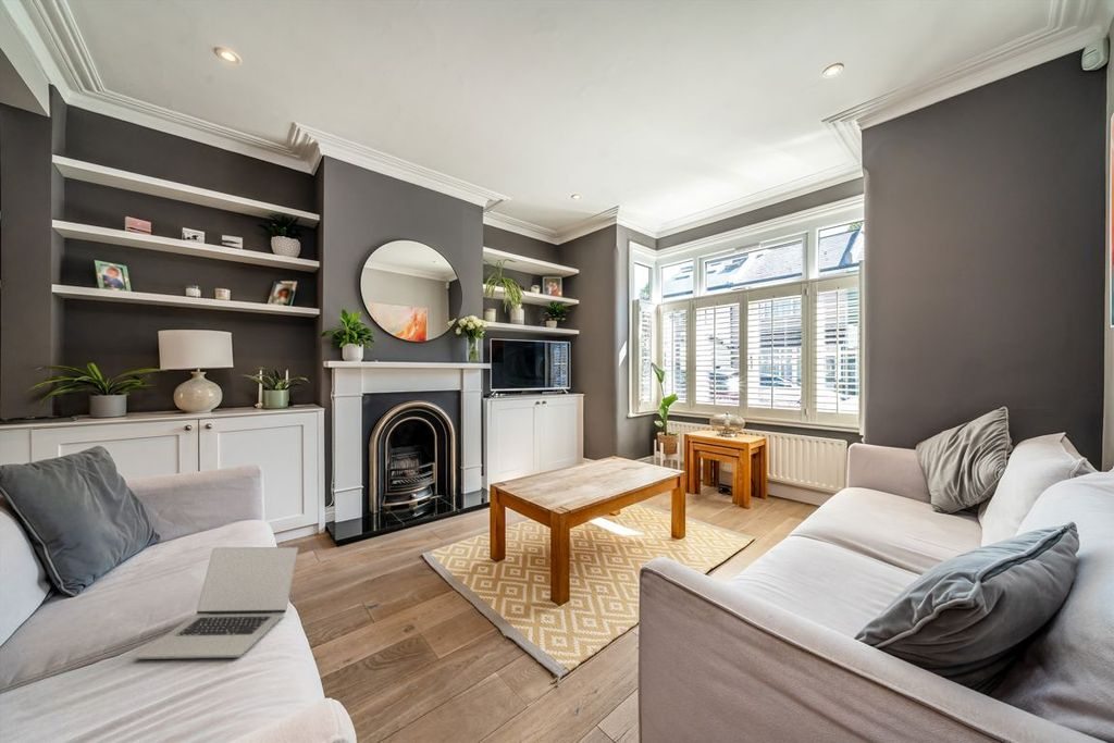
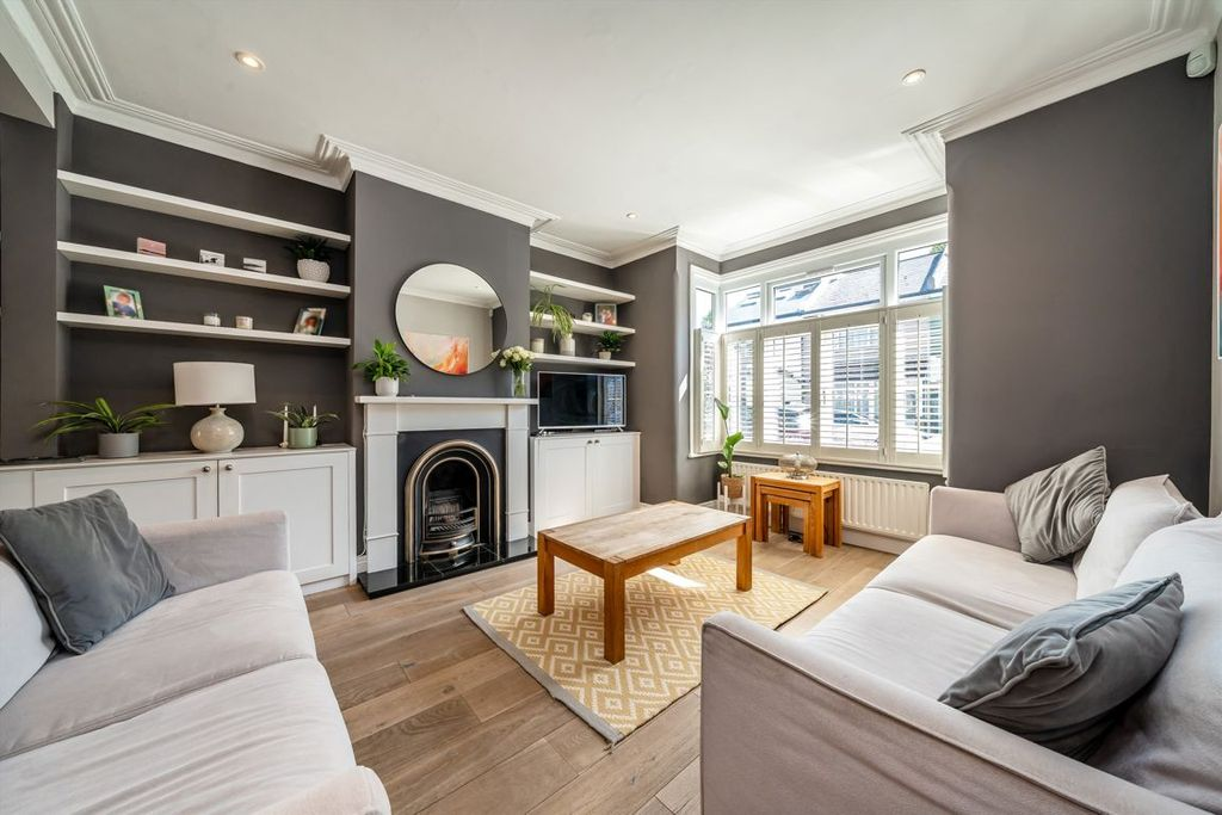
- laptop (225, 597)
